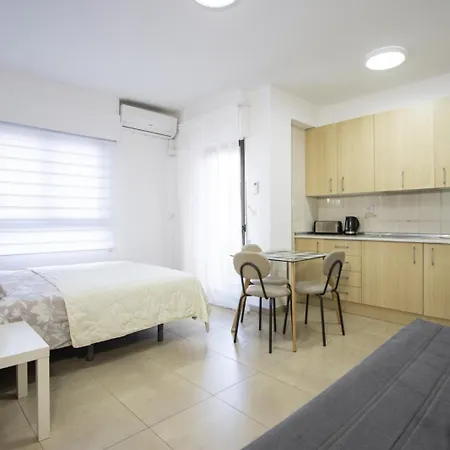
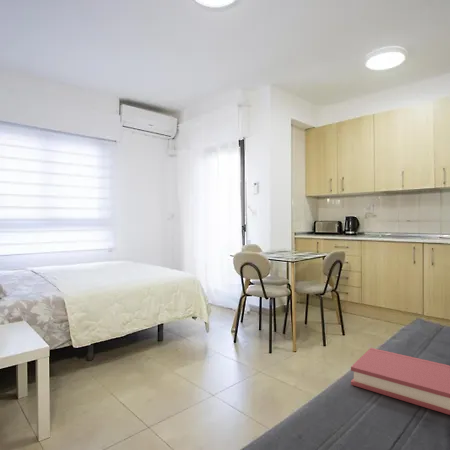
+ hardback book (408, 376)
